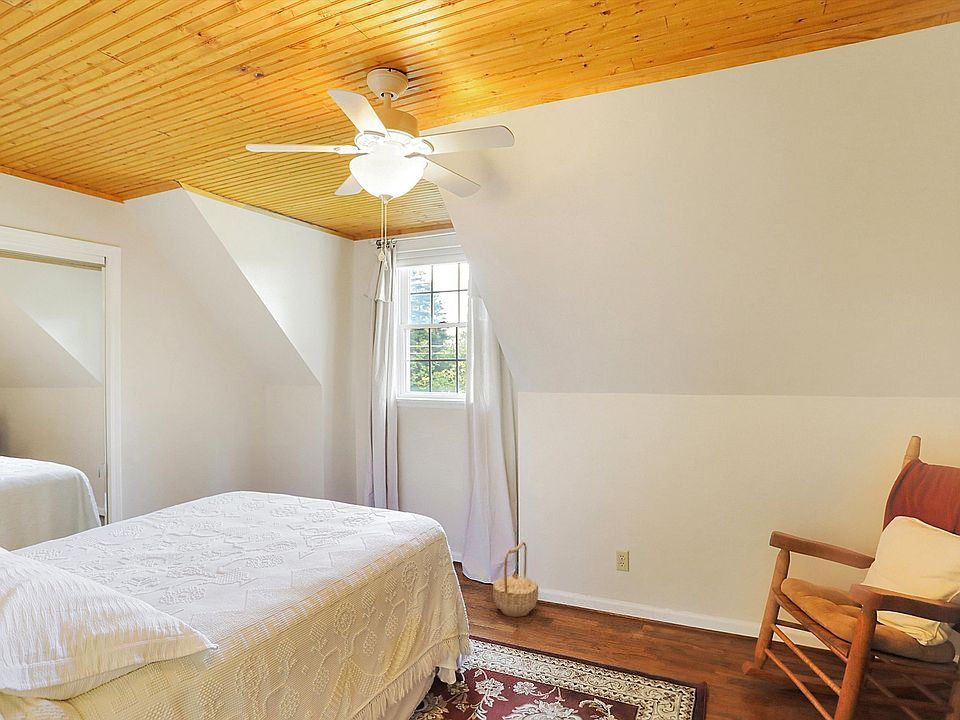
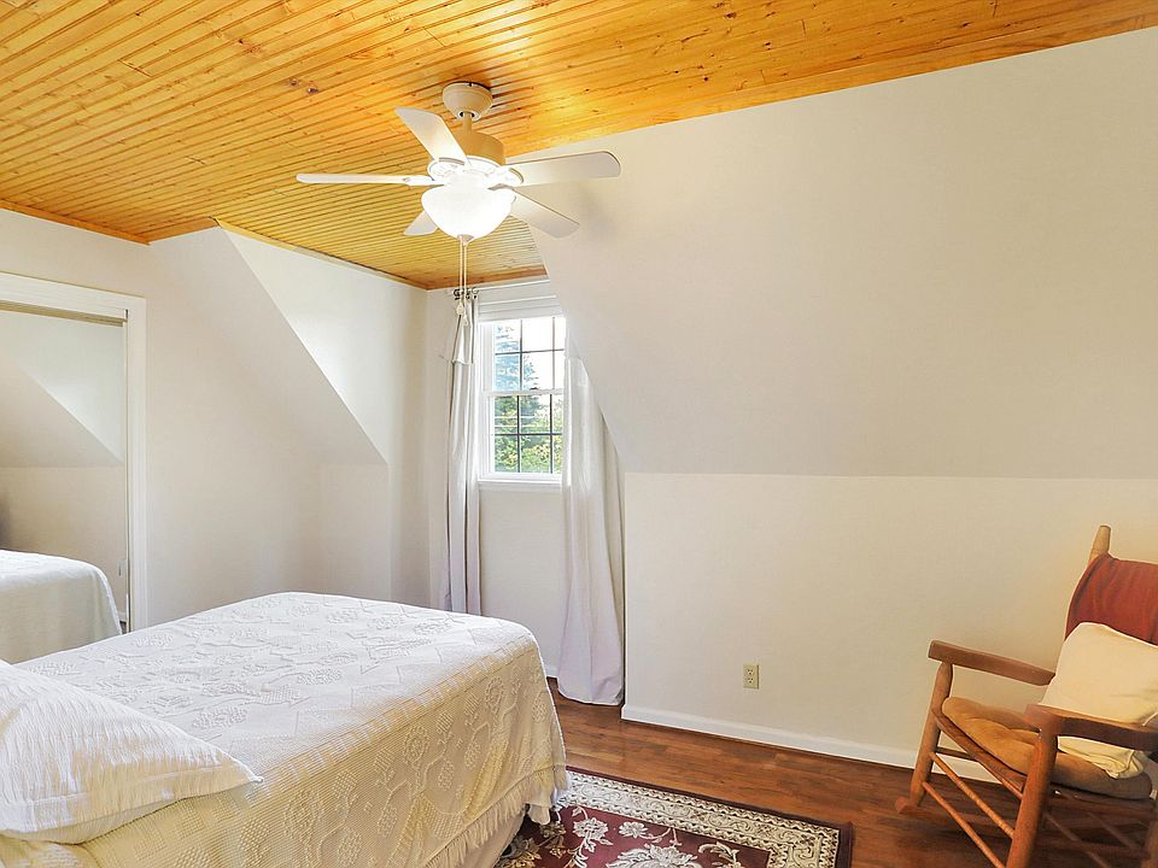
- basket (515, 578)
